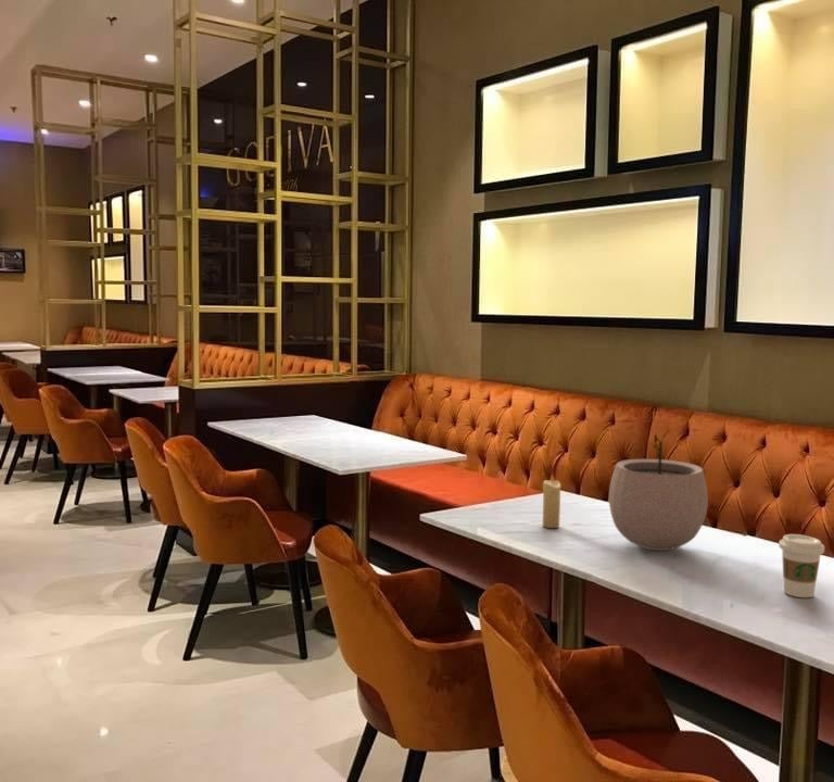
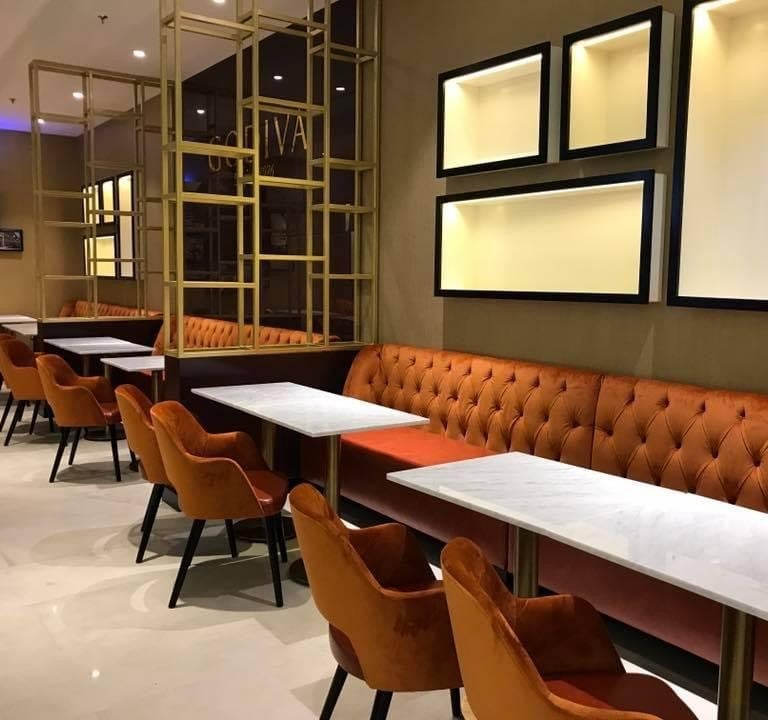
- plant pot (657, 489)
- coffee cup (800, 566)
- candle (552, 499)
